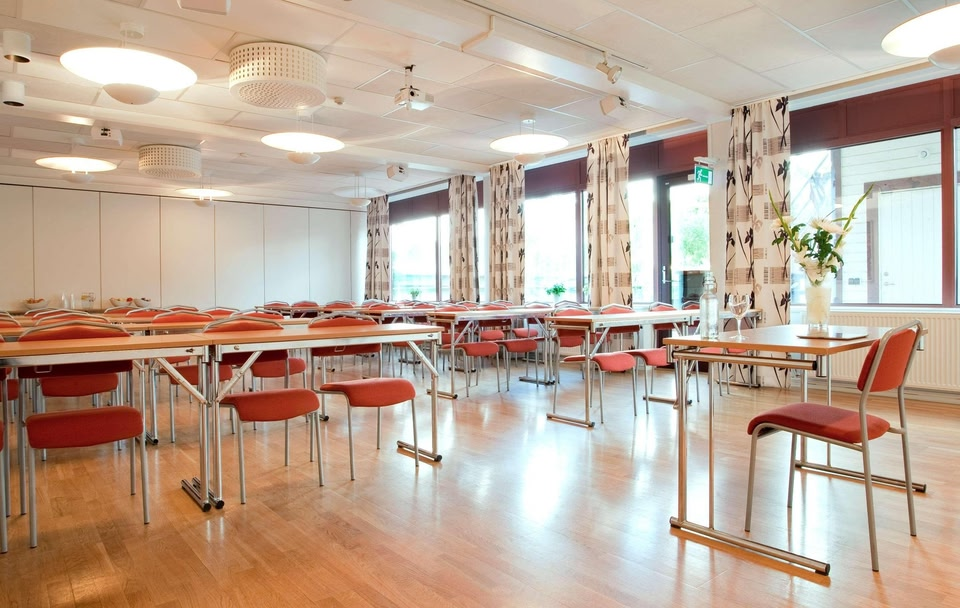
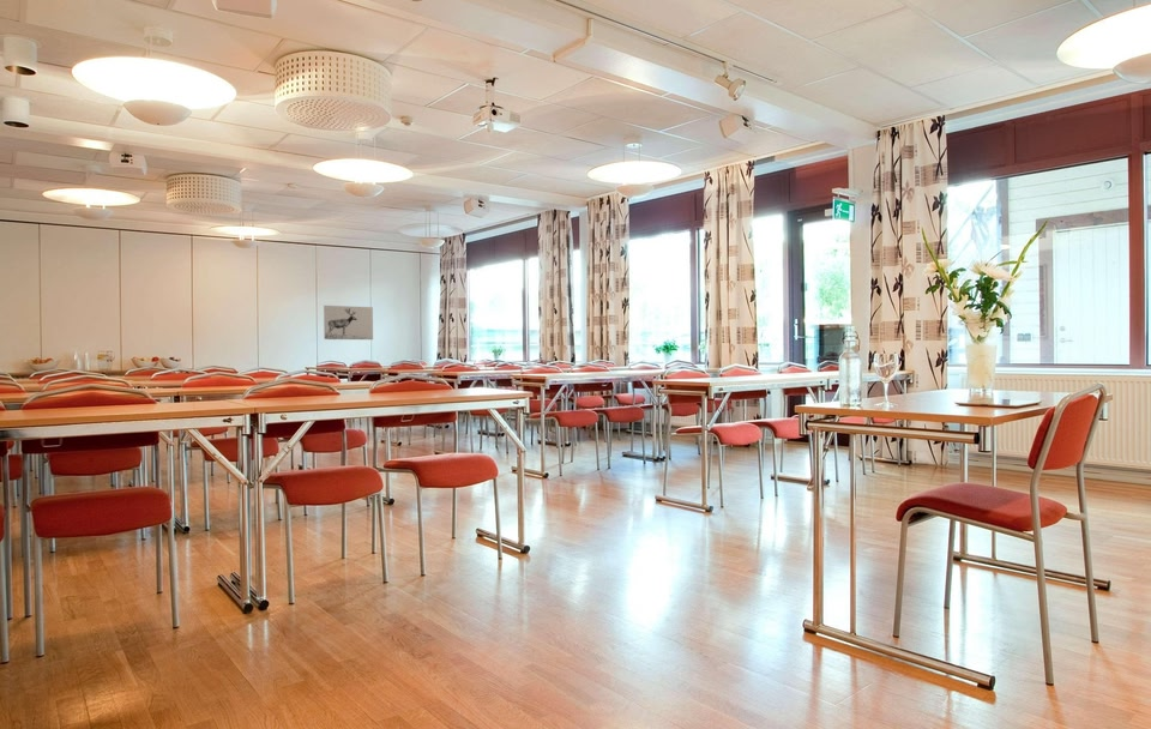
+ wall art (349, 323)
